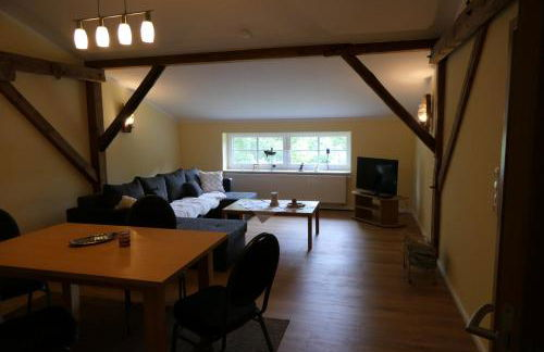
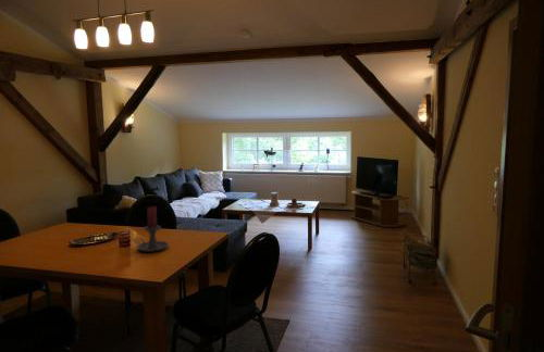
+ candle holder (148, 227)
